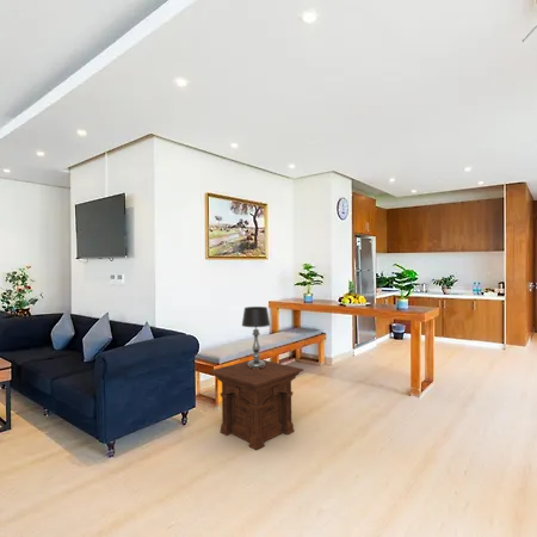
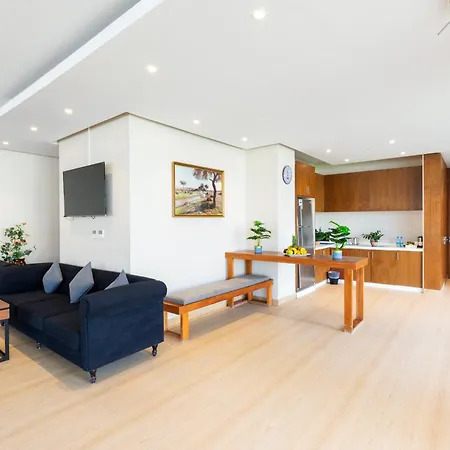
- side table (257, 400)
- table lamp (255, 337)
